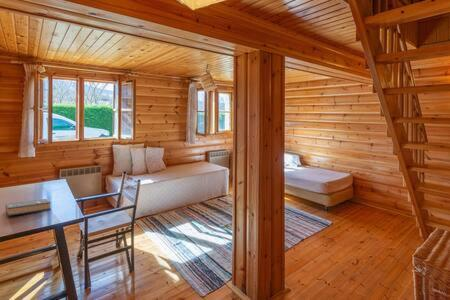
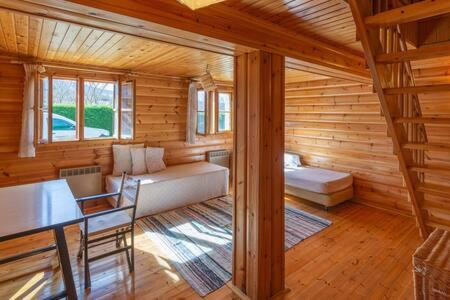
- hardback book (28, 206)
